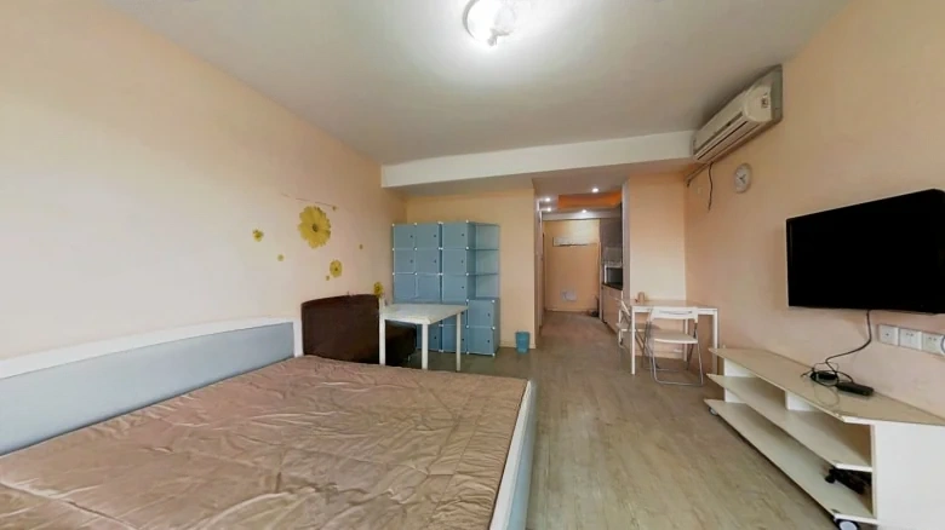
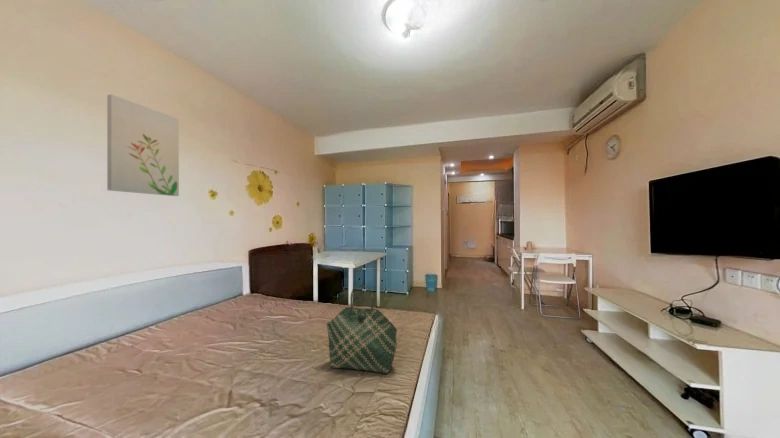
+ tote bag (360, 326)
+ wall art (146, 150)
